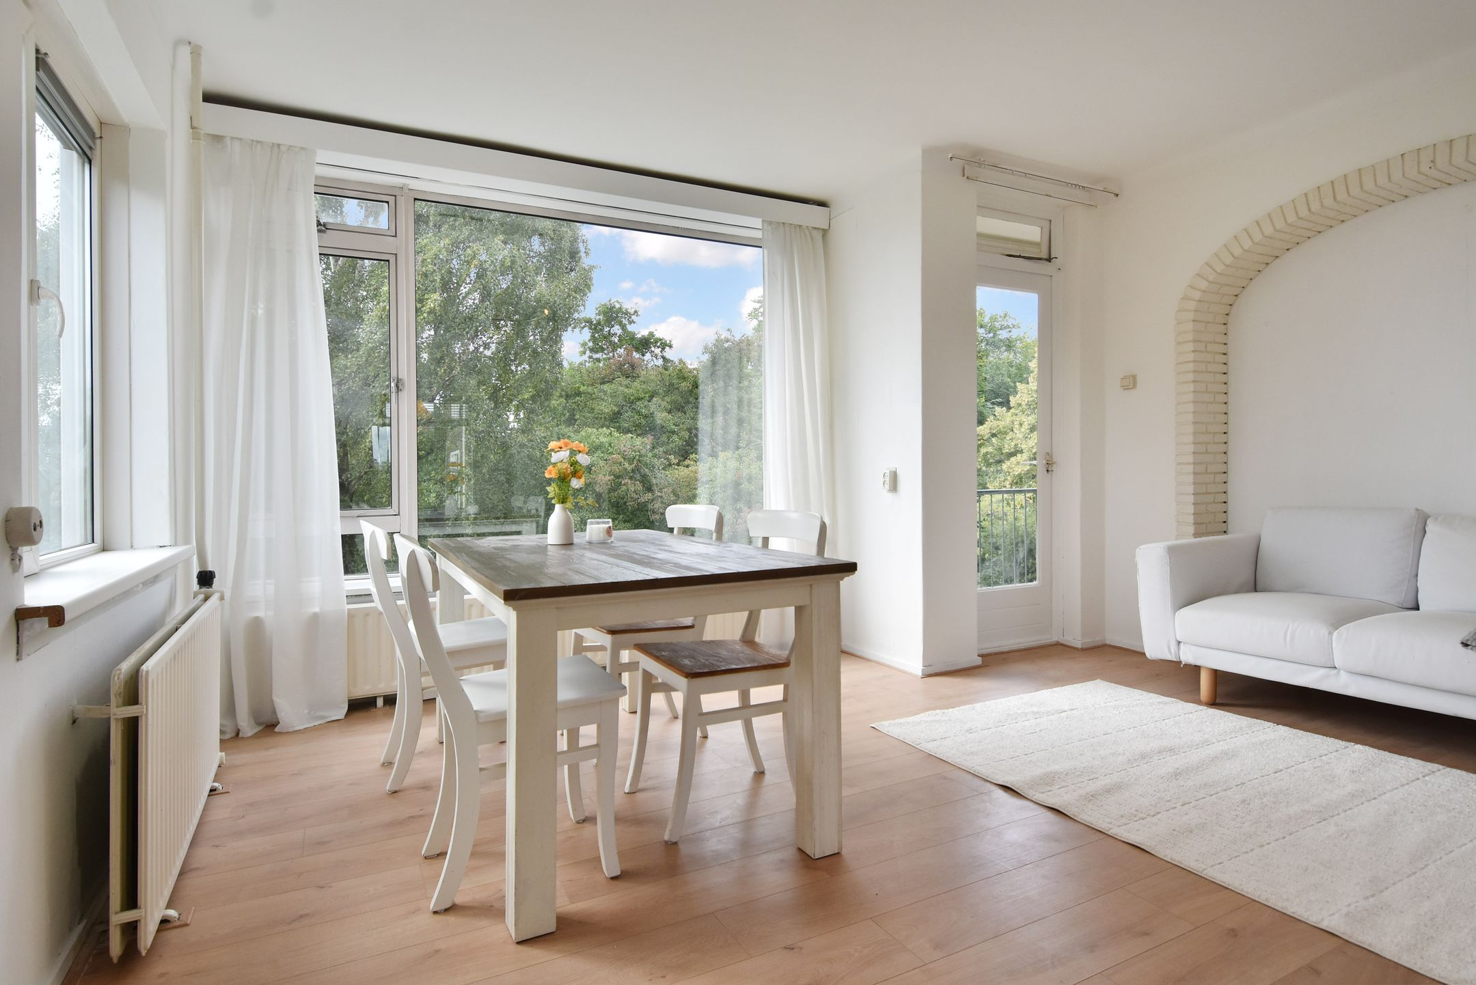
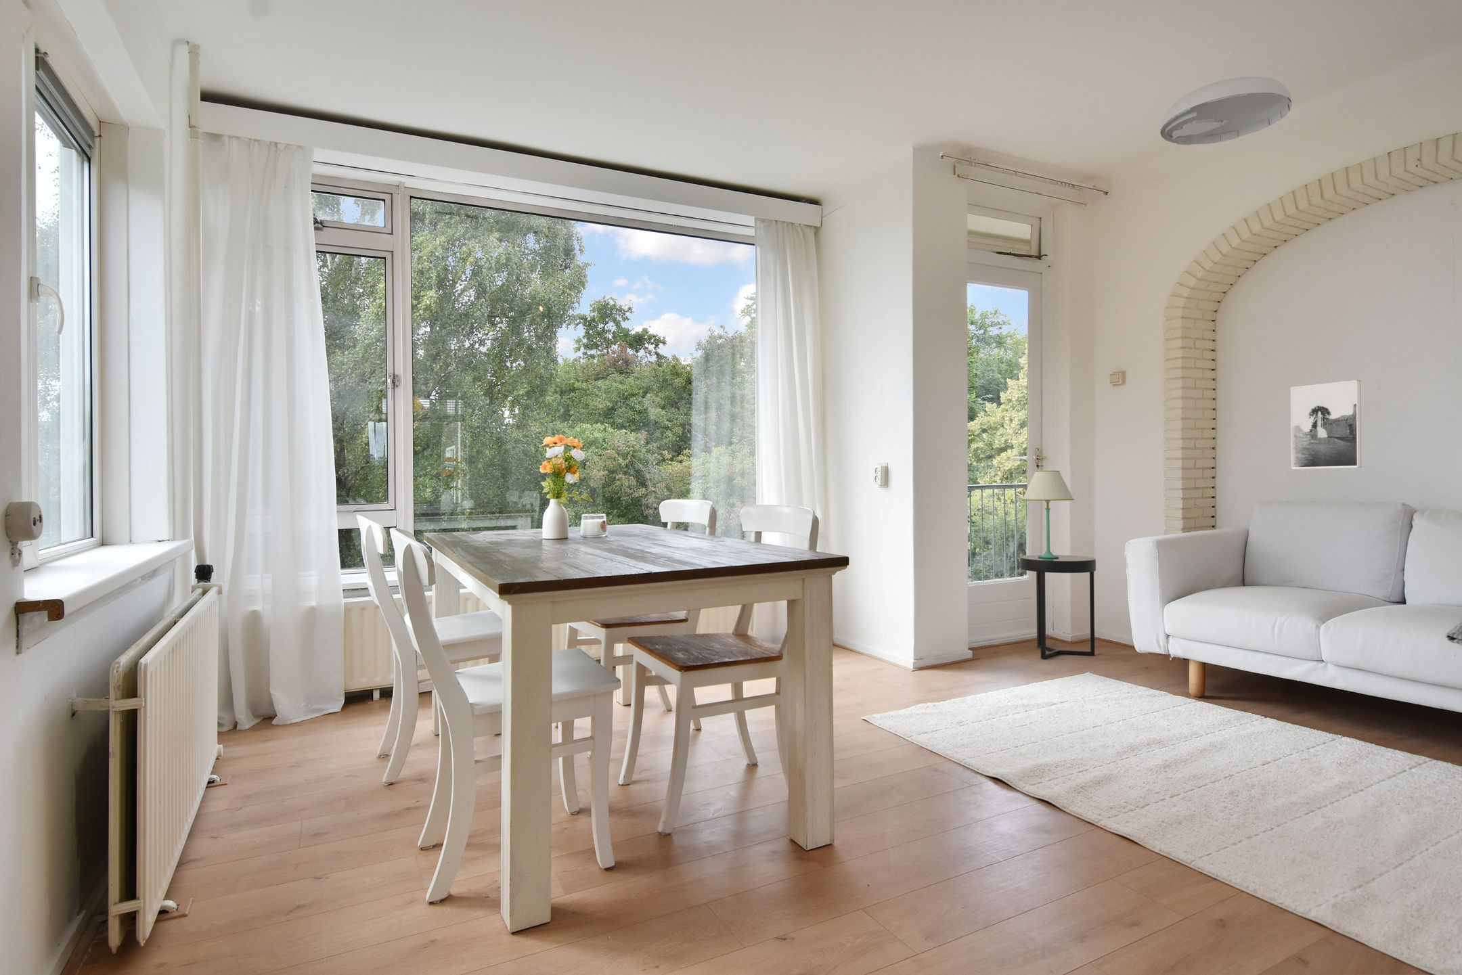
+ ceiling light (1224, 108)
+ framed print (1325, 425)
+ table lamp (1047, 514)
+ side table (1045, 606)
